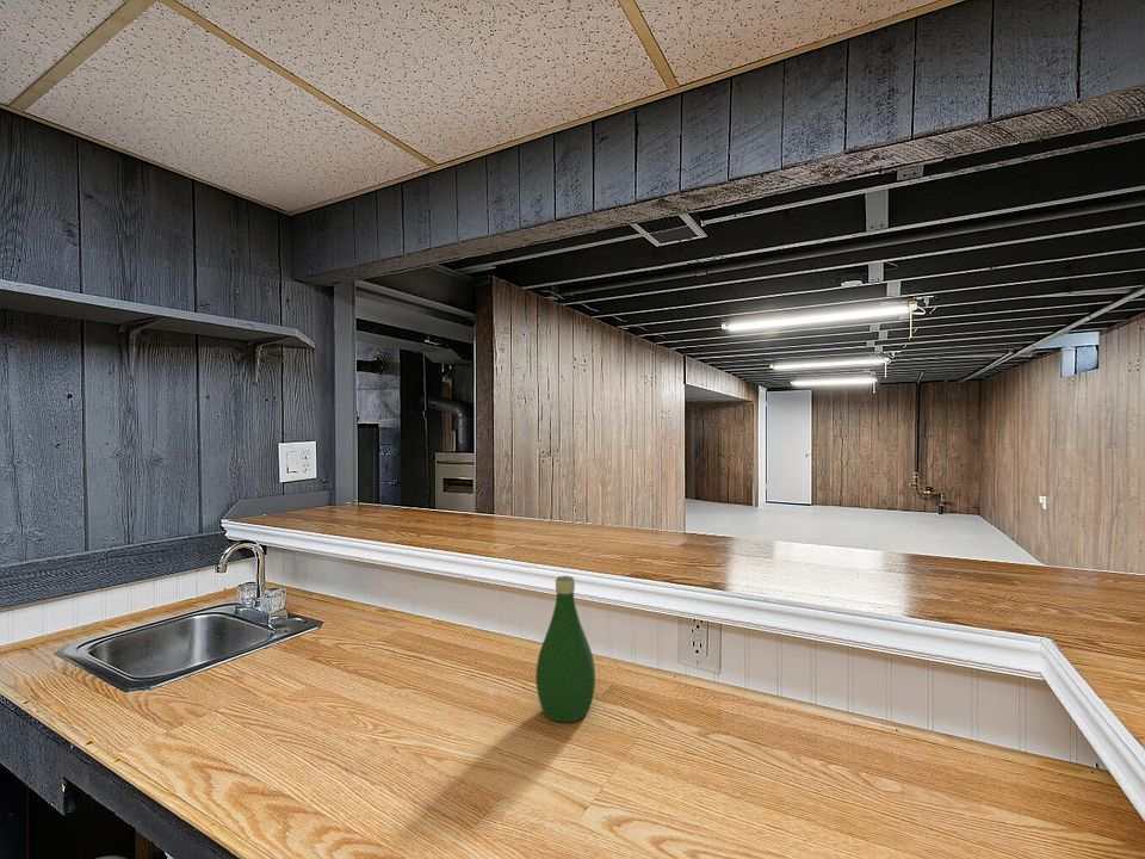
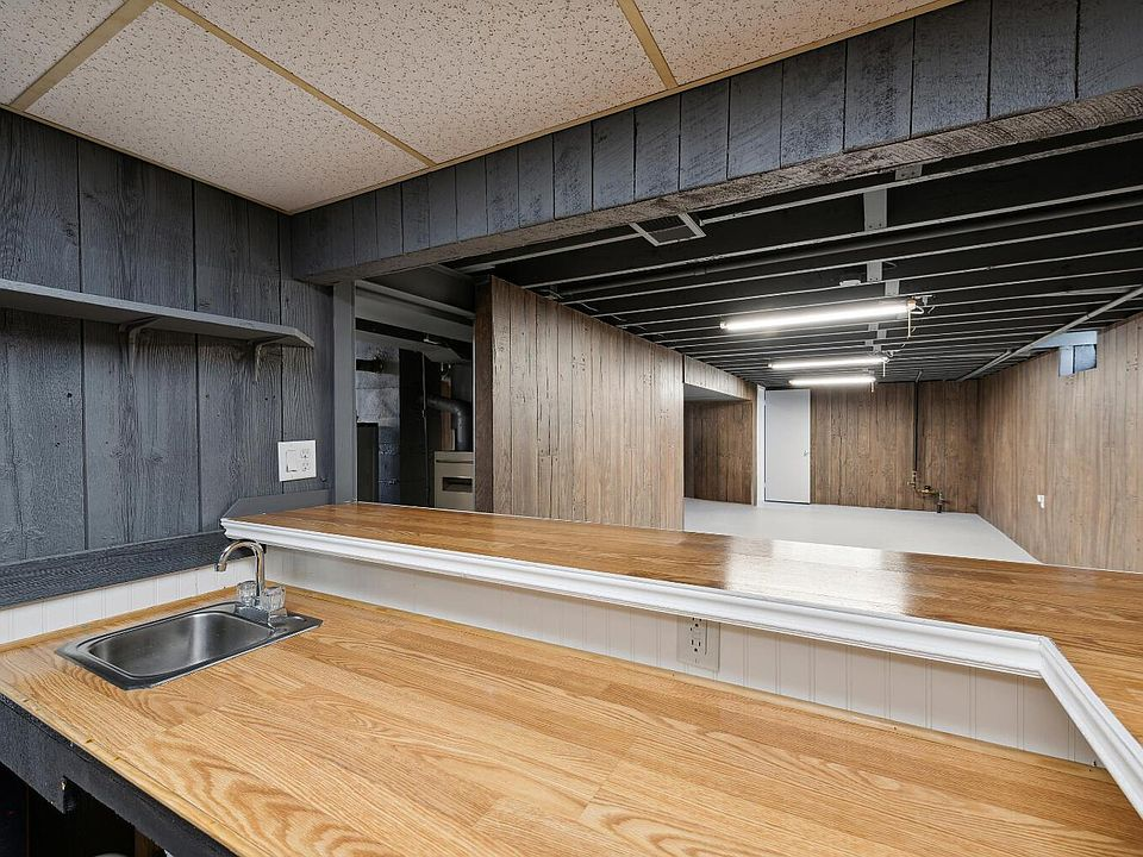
- bottle (565, 644)
